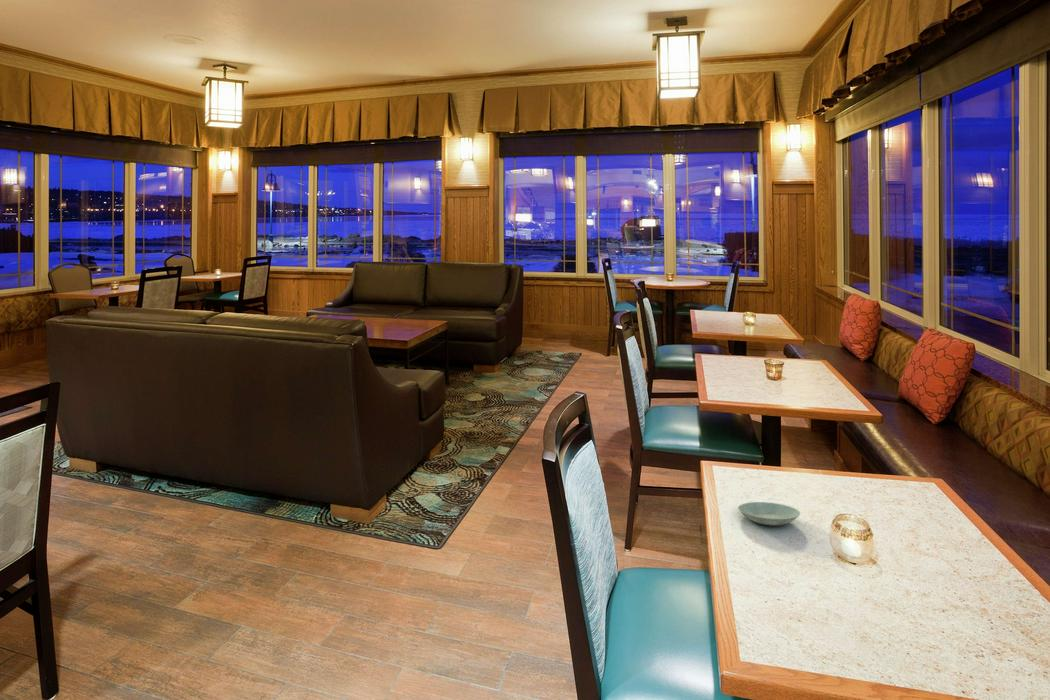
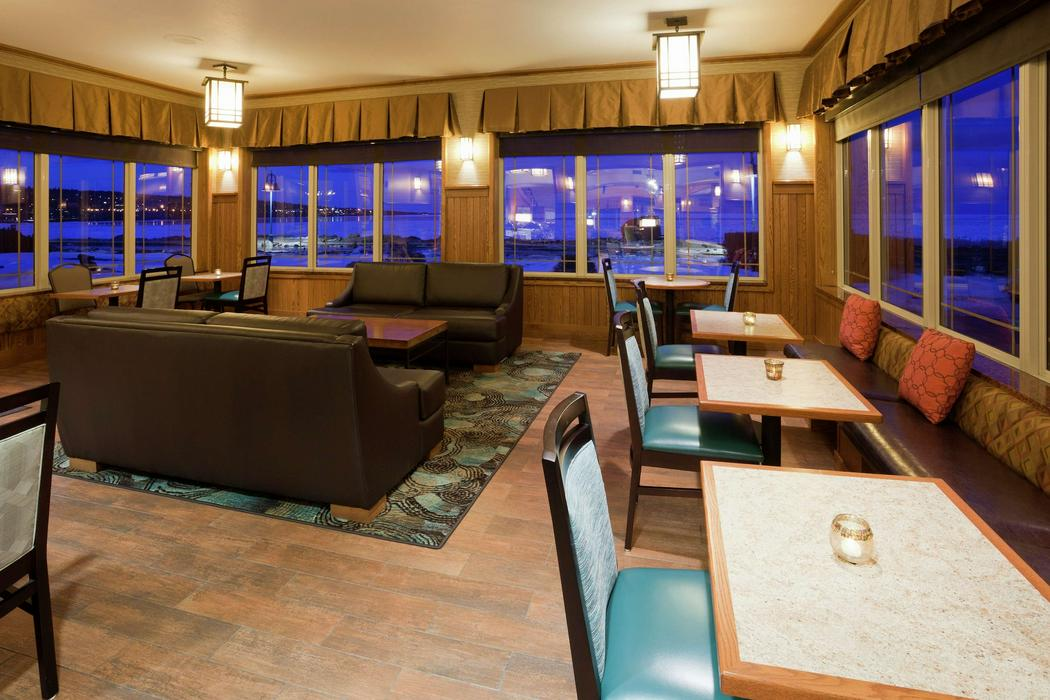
- saucer (768, 515)
